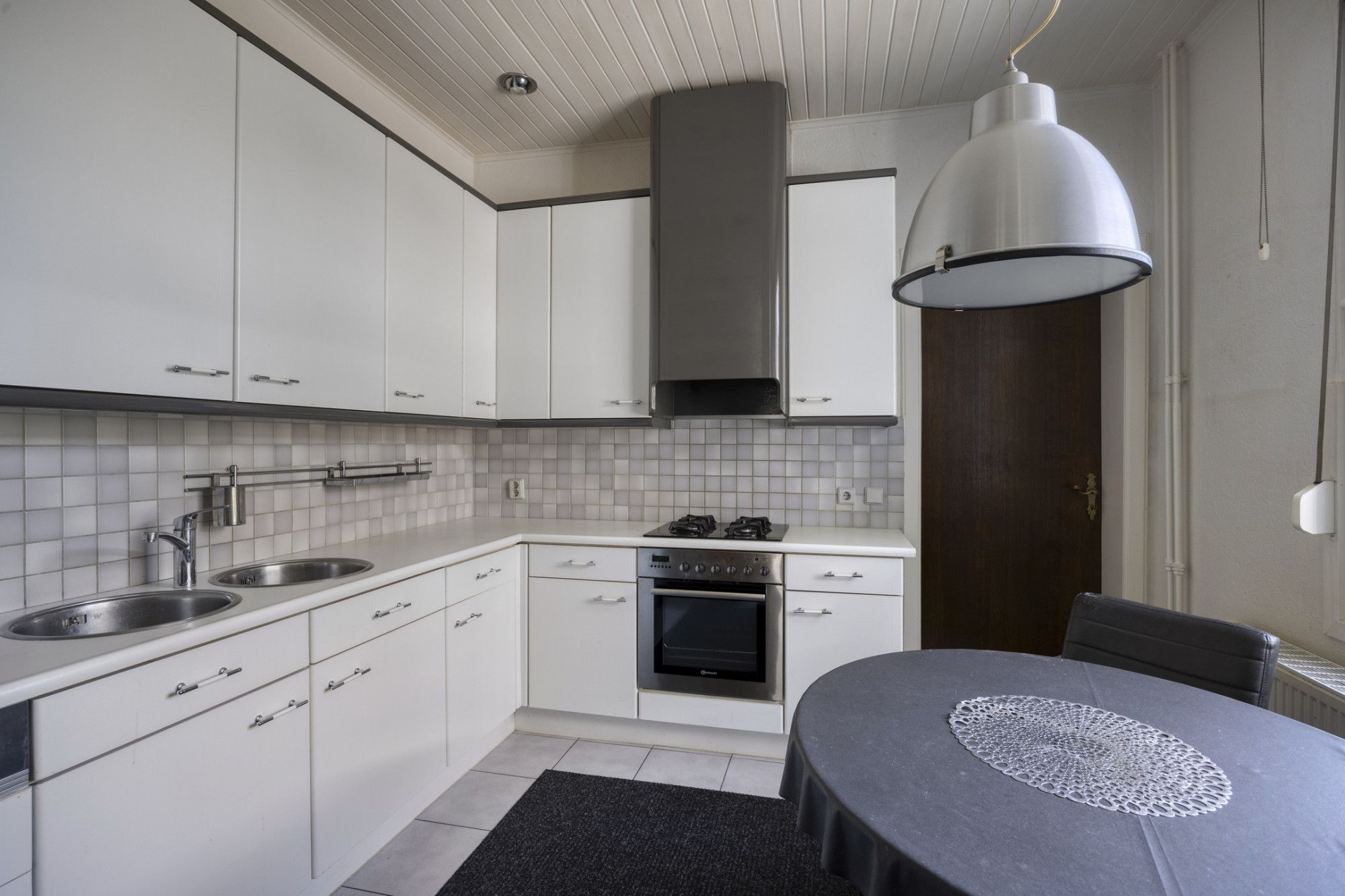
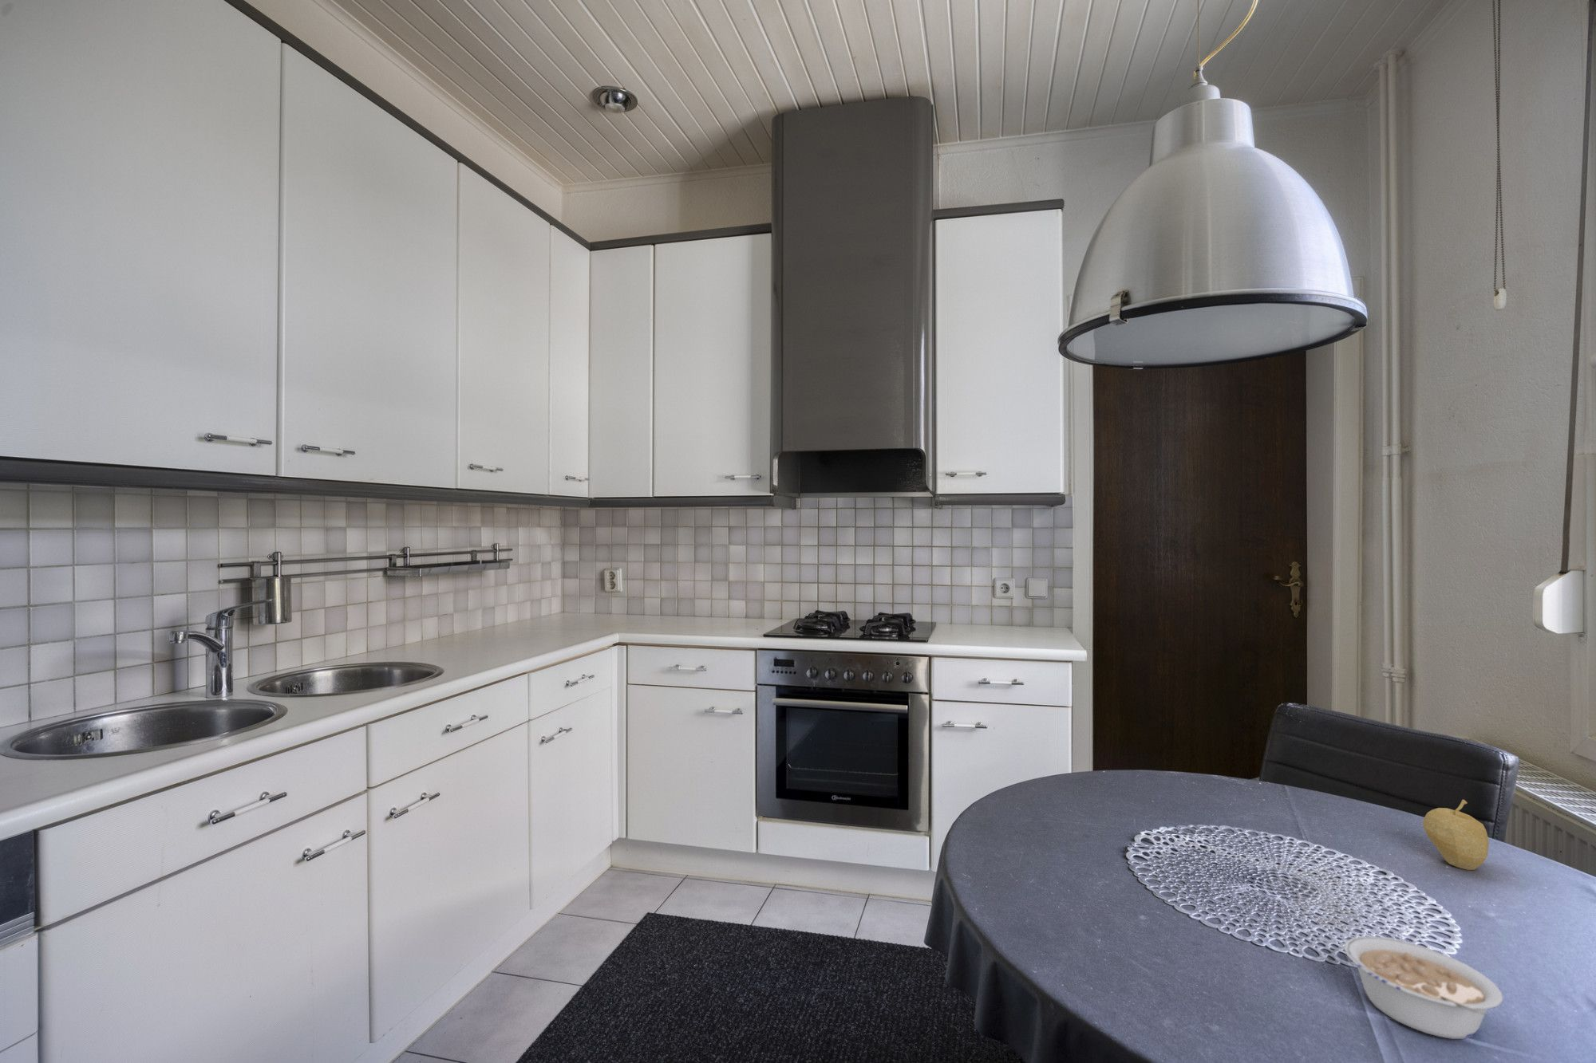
+ fruit (1456, 833)
+ legume (1424, 988)
